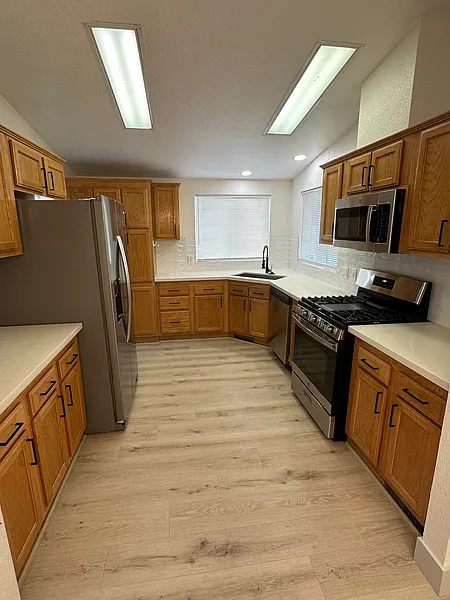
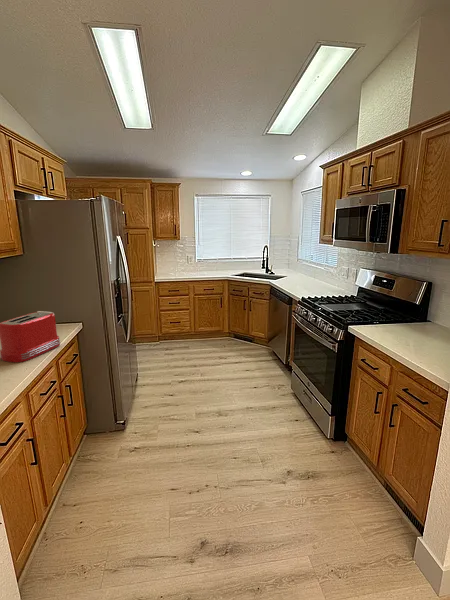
+ toaster (30, 334)
